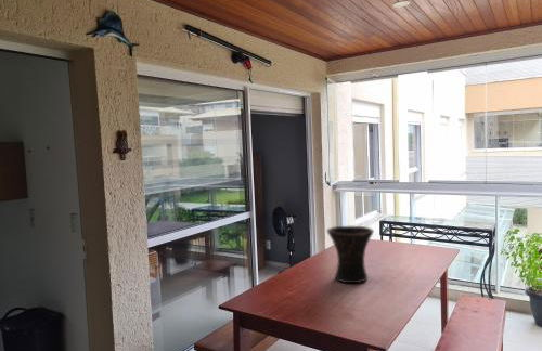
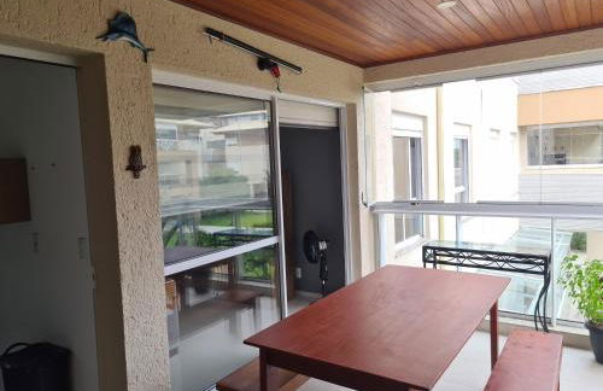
- vase (350, 253)
